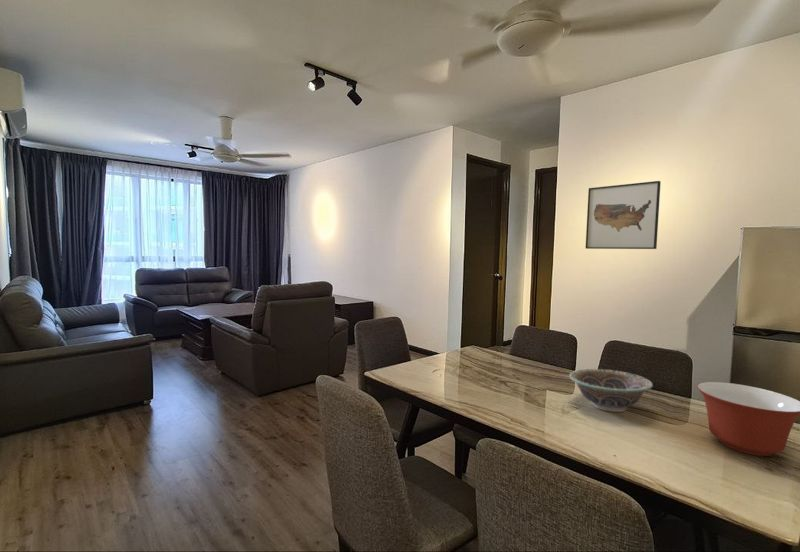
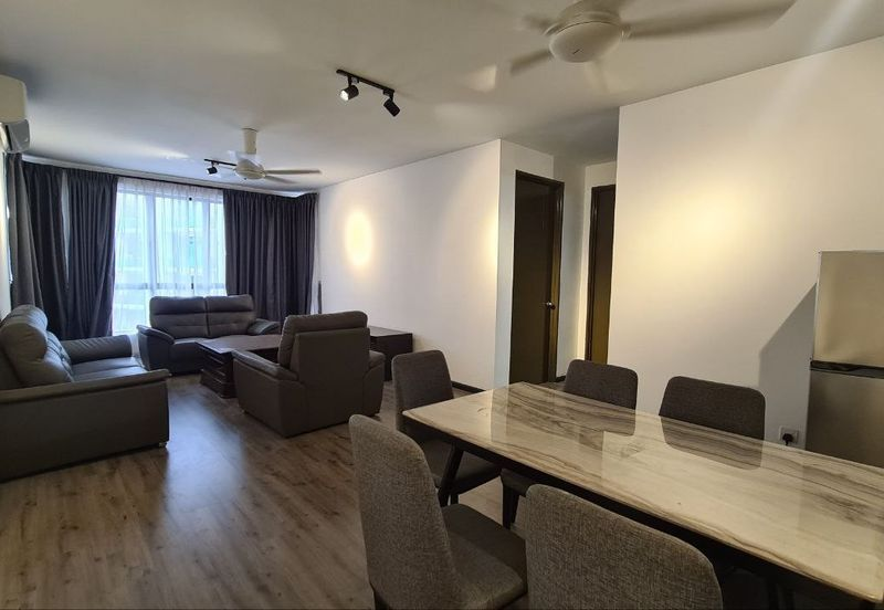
- mixing bowl (746, 420)
- wall art (620, 217)
- decorative bowl (608, 391)
